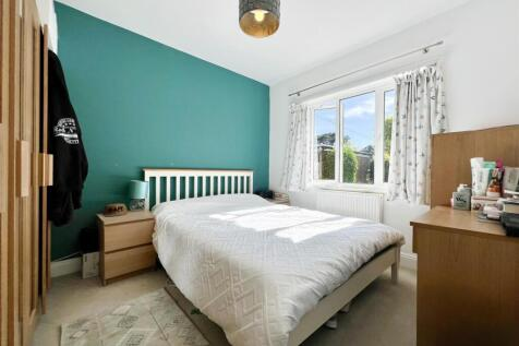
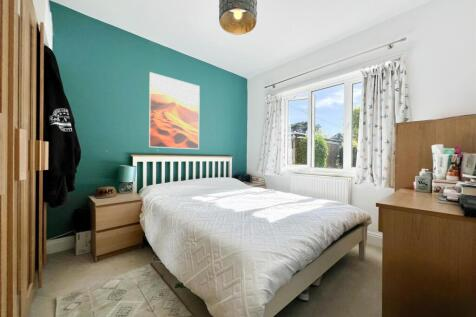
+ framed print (176, 114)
